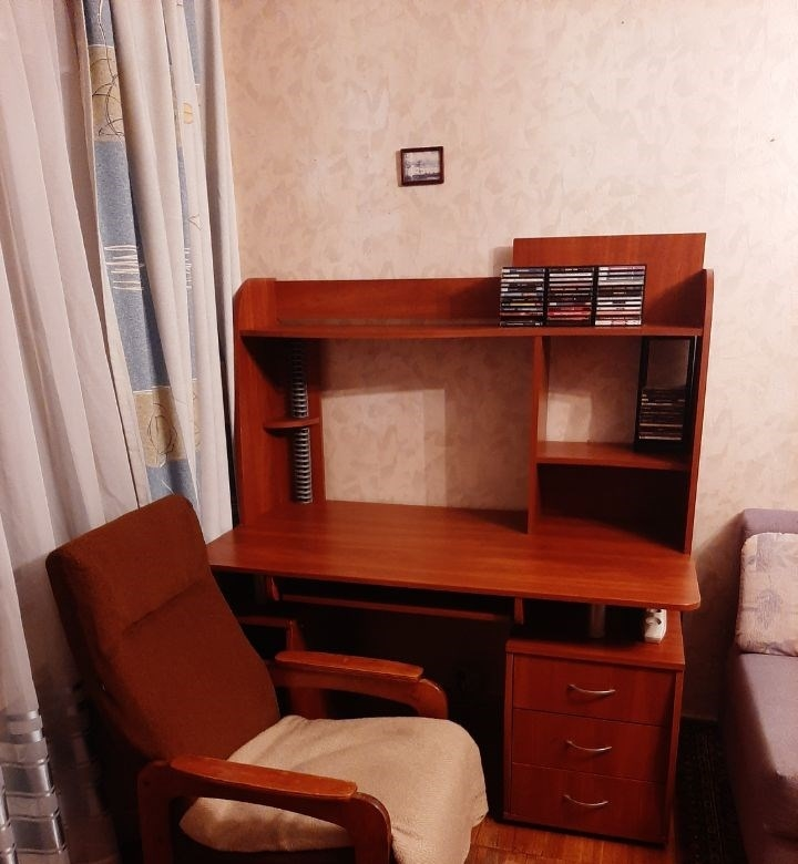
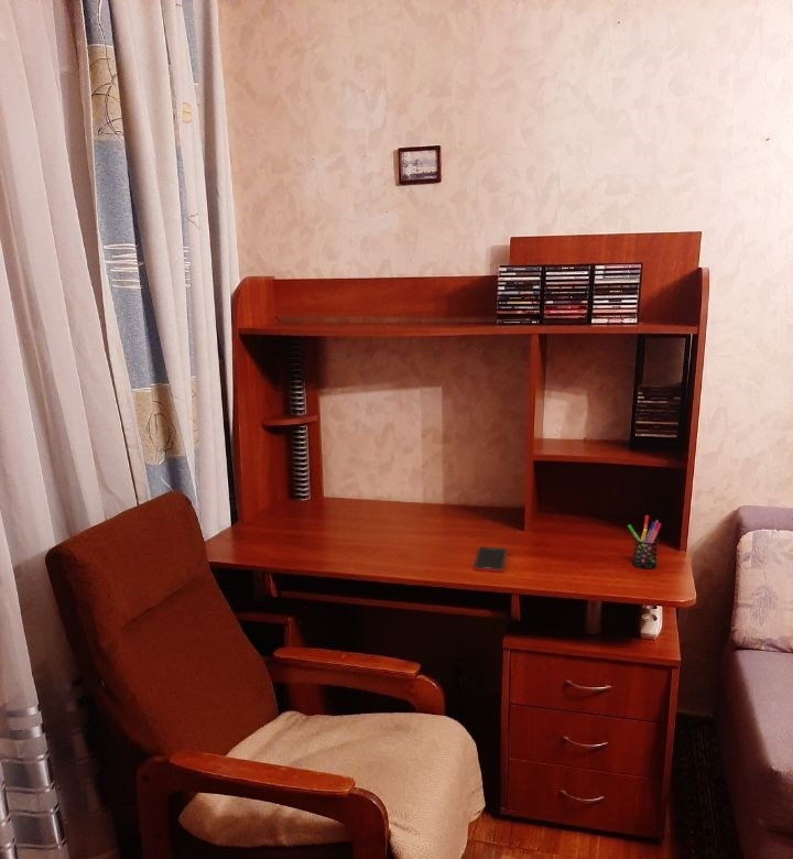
+ cell phone (490, 559)
+ pen holder (642, 541)
